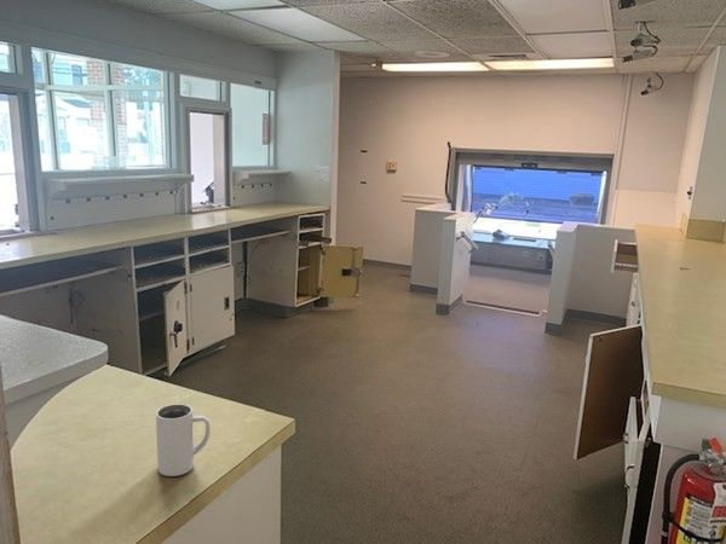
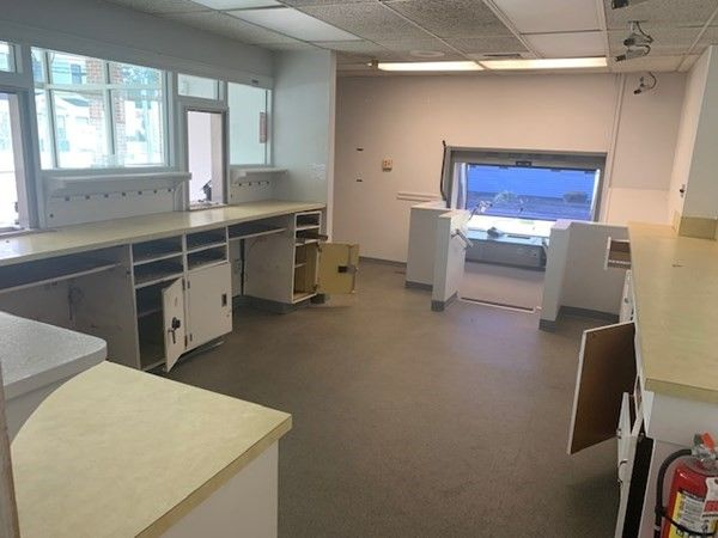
- mug (183, 438)
